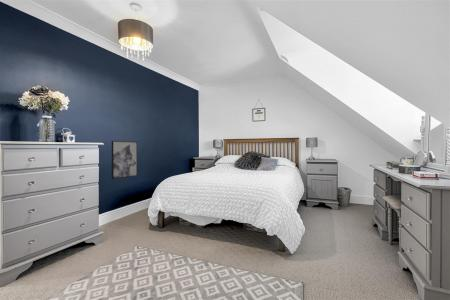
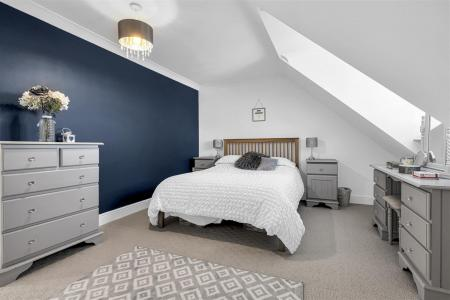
- wall art (125, 159)
